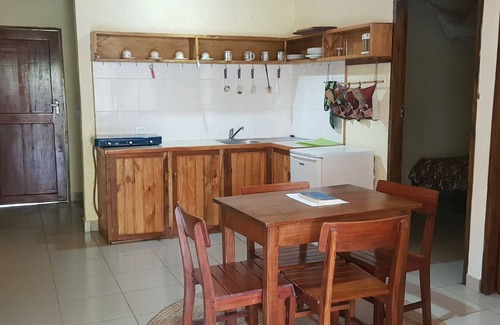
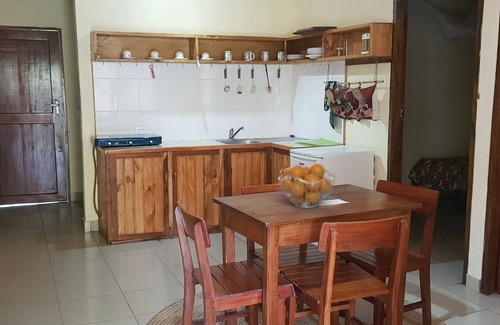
+ fruit basket (306, 184)
